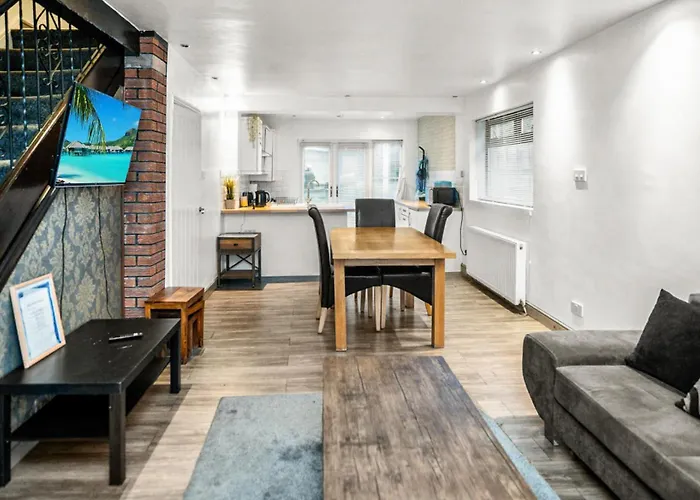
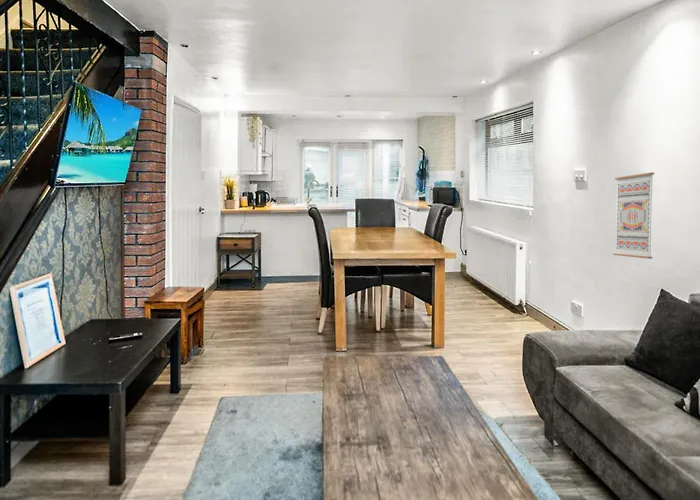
+ wall art (632, 216)
